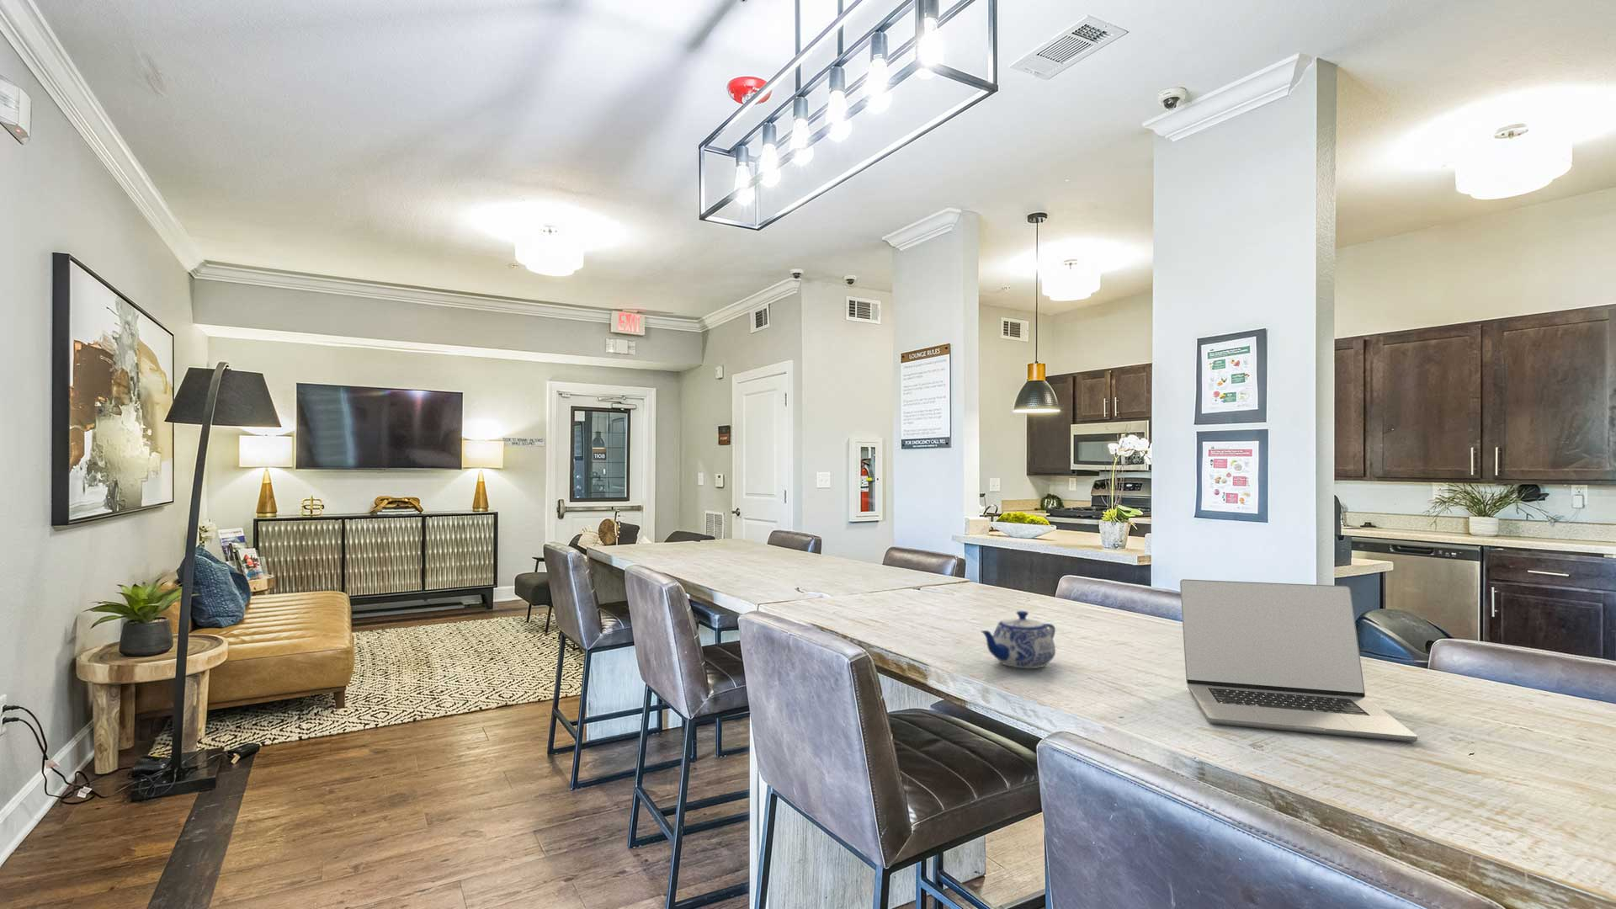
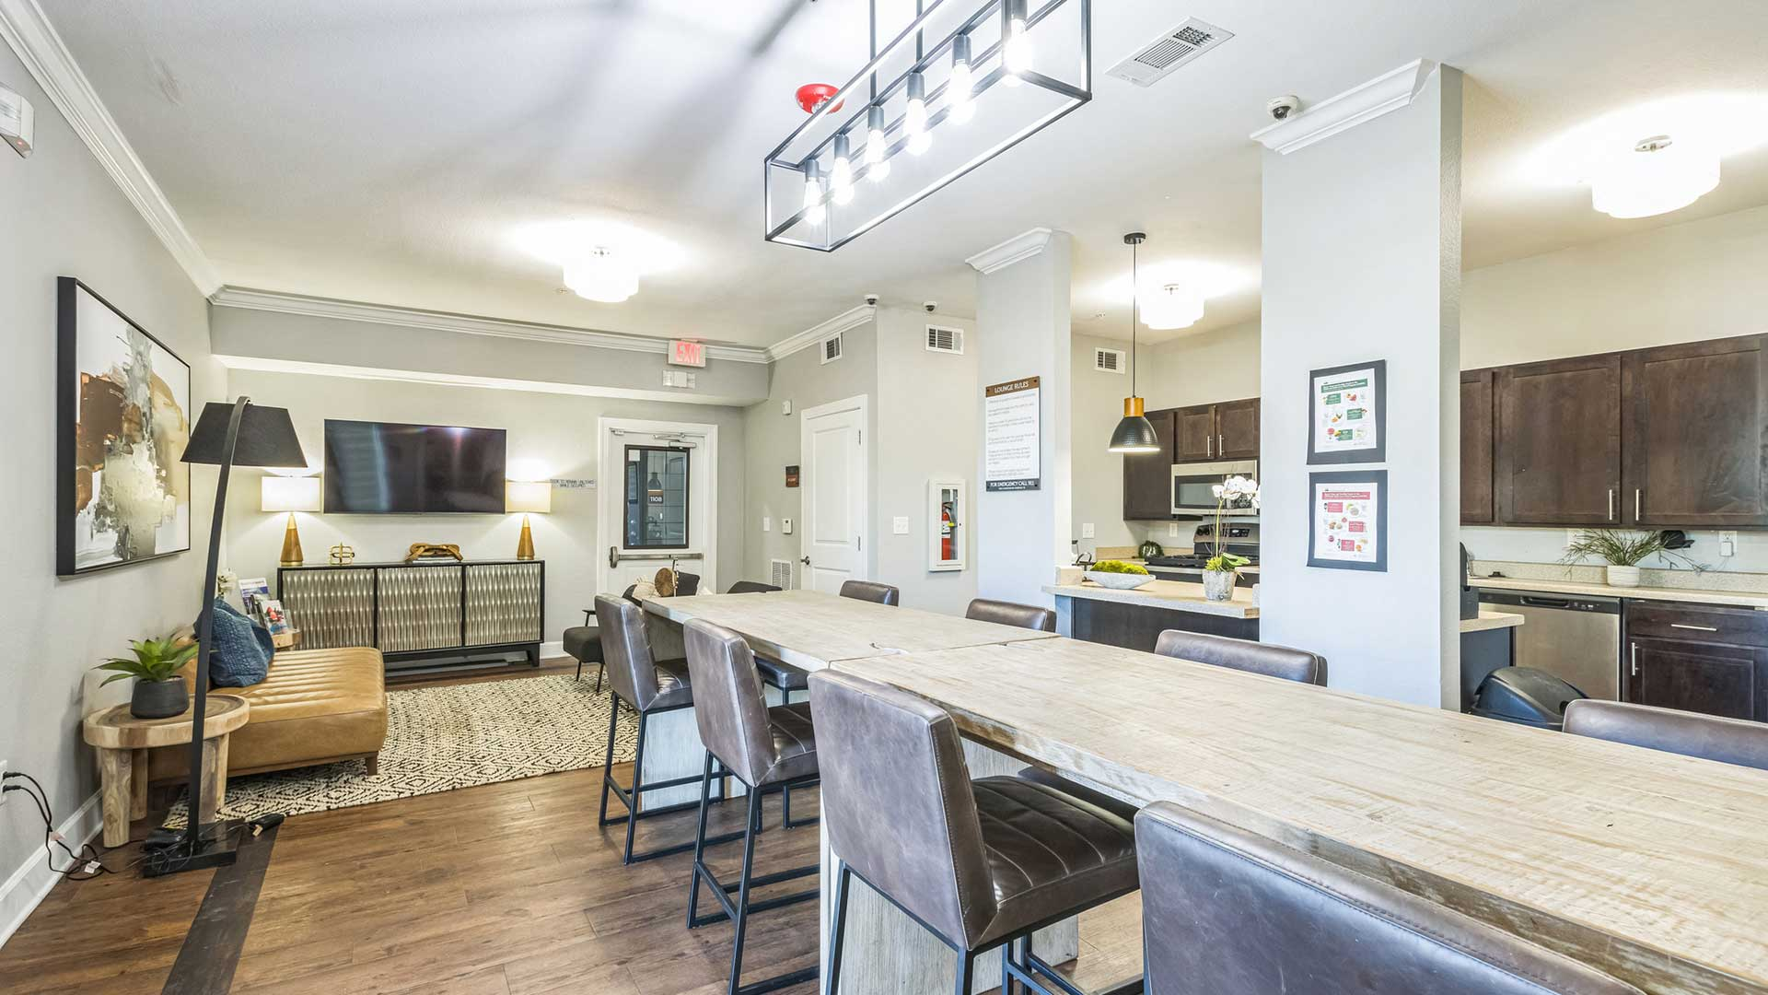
- teapot (1019, 638)
- laptop (1283, 650)
